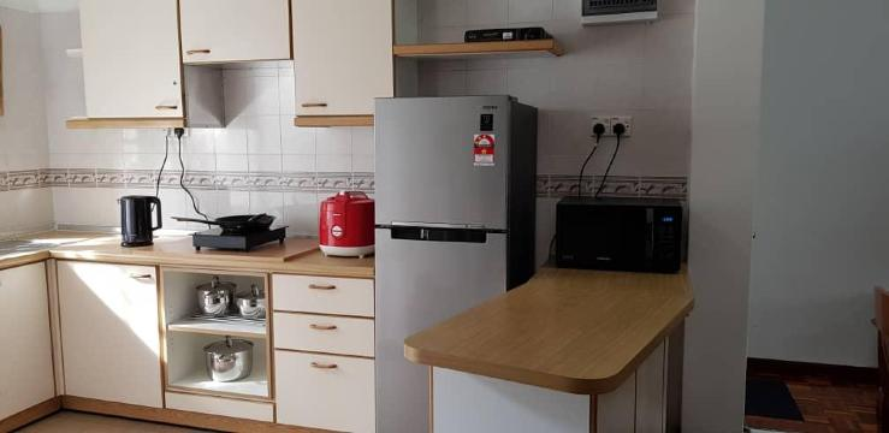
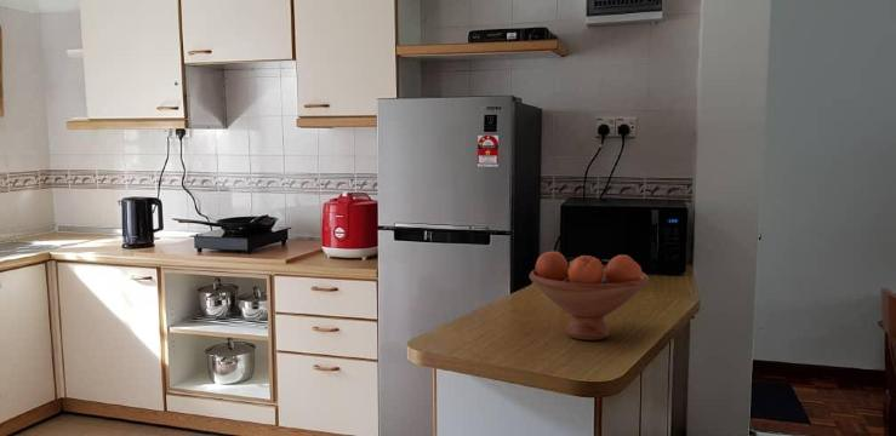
+ fruit bowl (588, 292)
